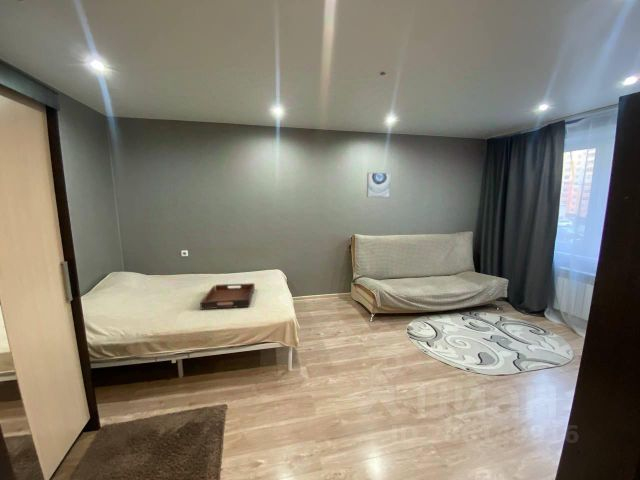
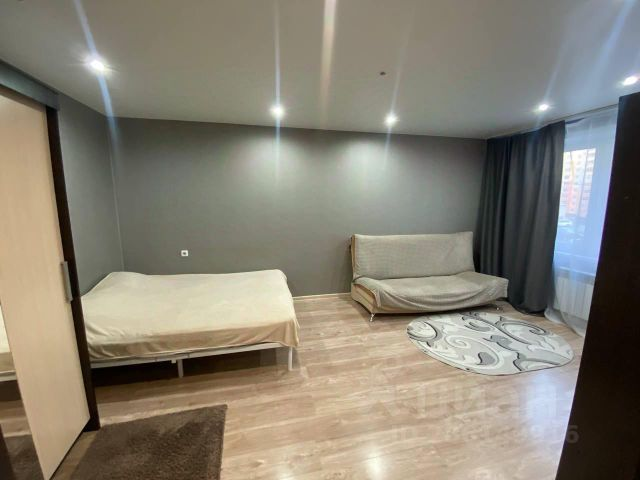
- serving tray (230, 294)
- wall art (378, 185)
